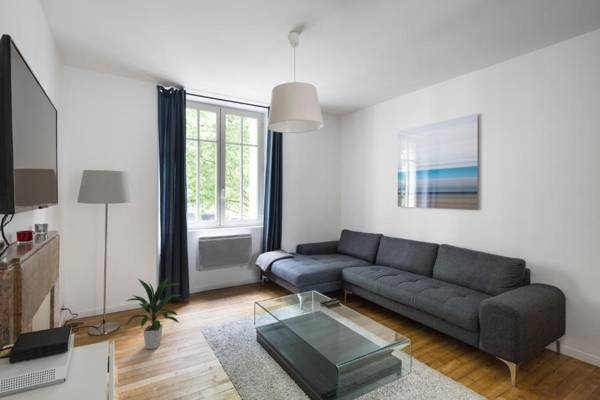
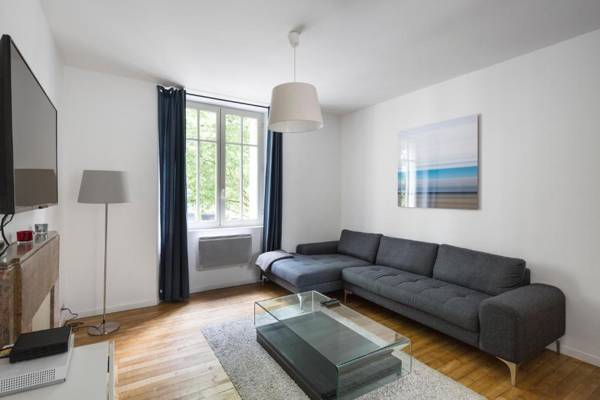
- indoor plant (155, 311)
